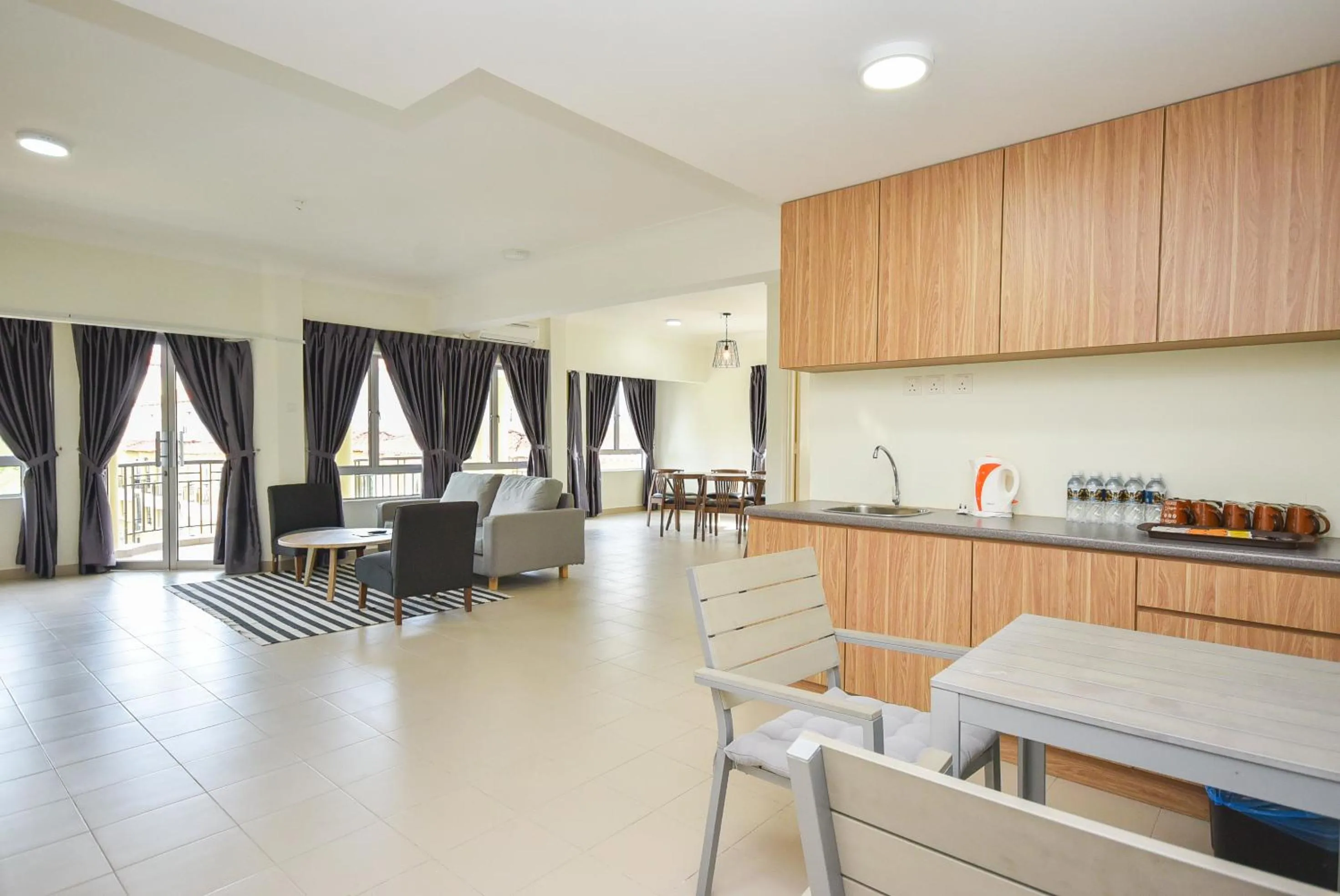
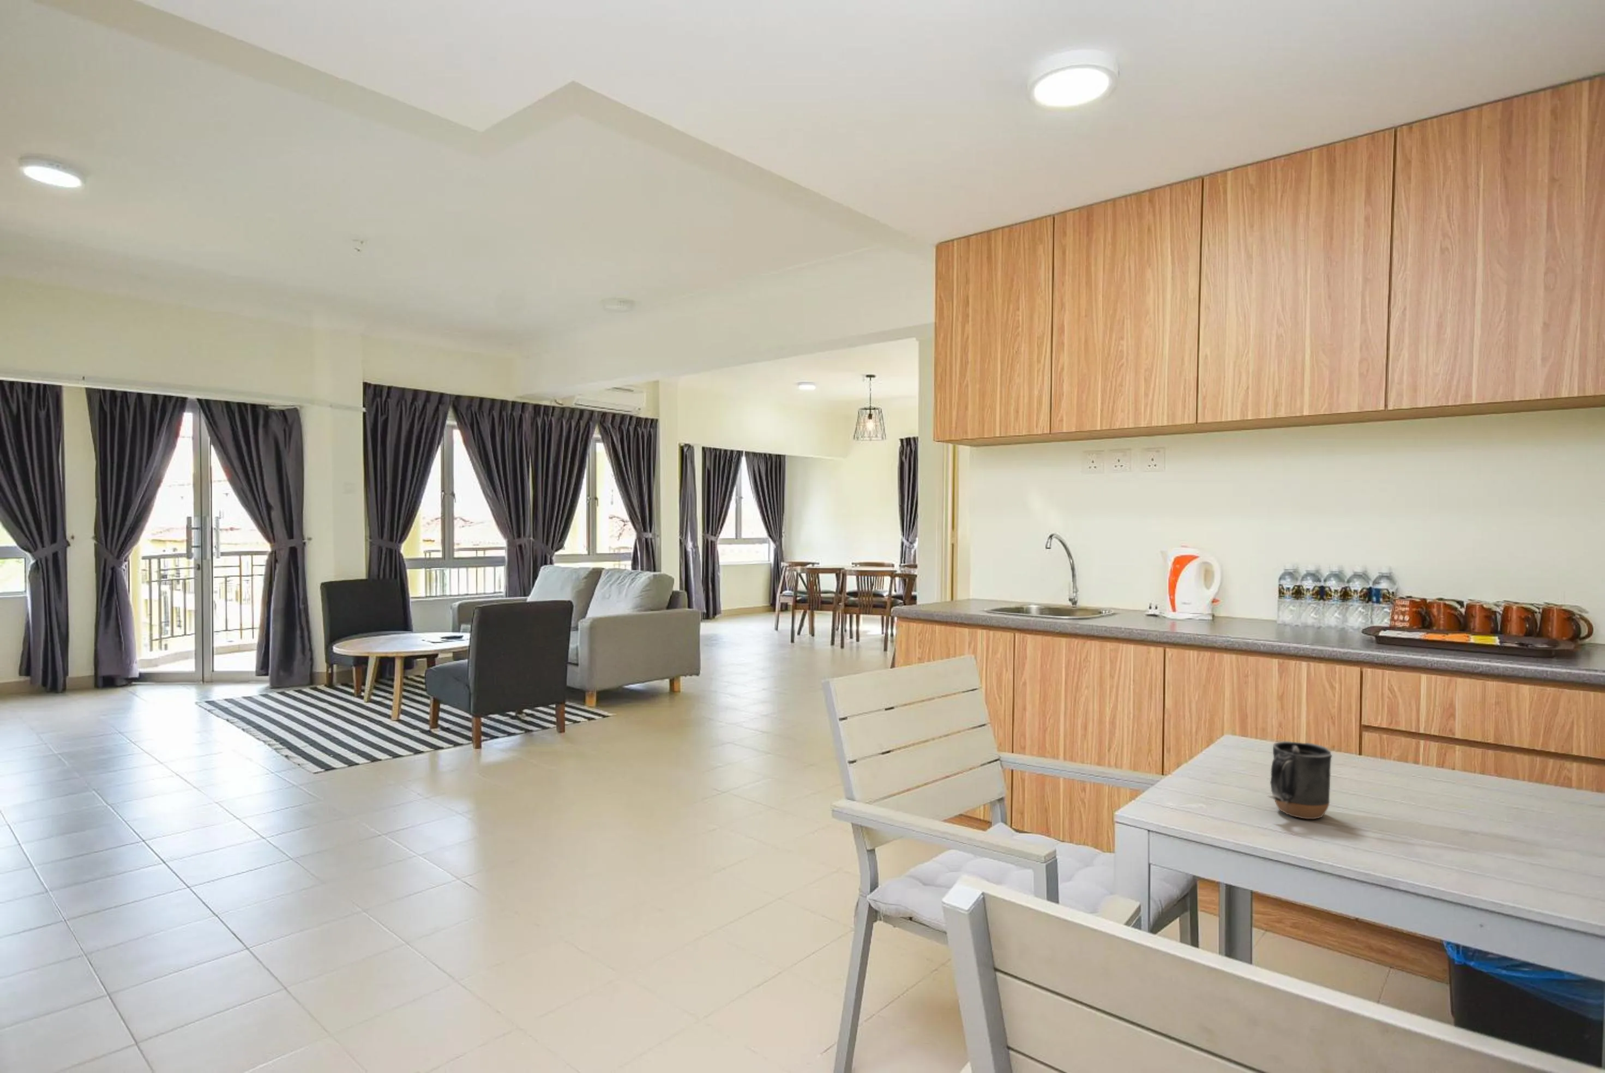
+ mug (1294, 777)
